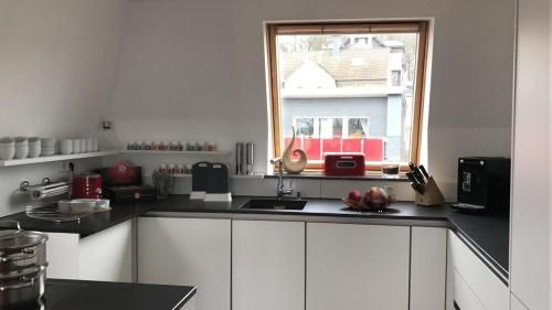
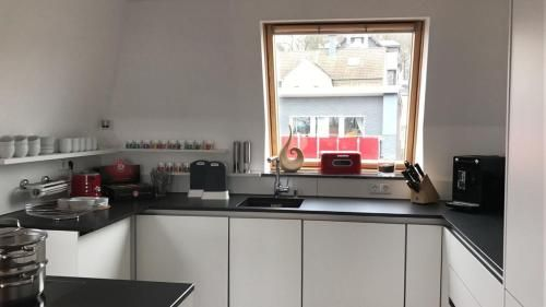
- fruit basket (370, 197)
